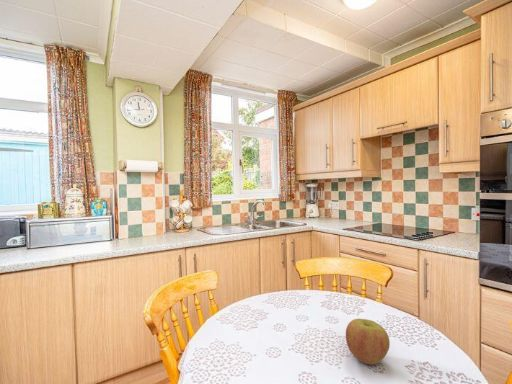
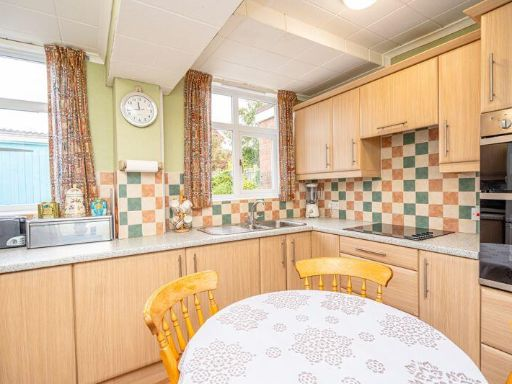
- apple (367, 340)
